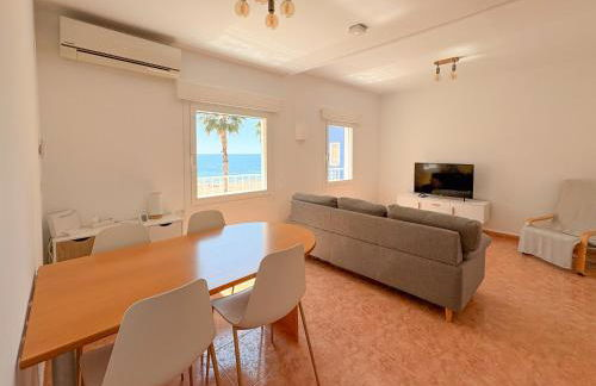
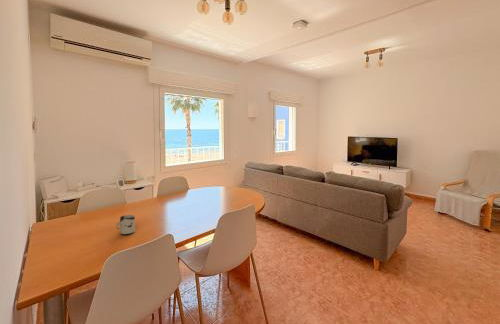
+ cup (125, 225)
